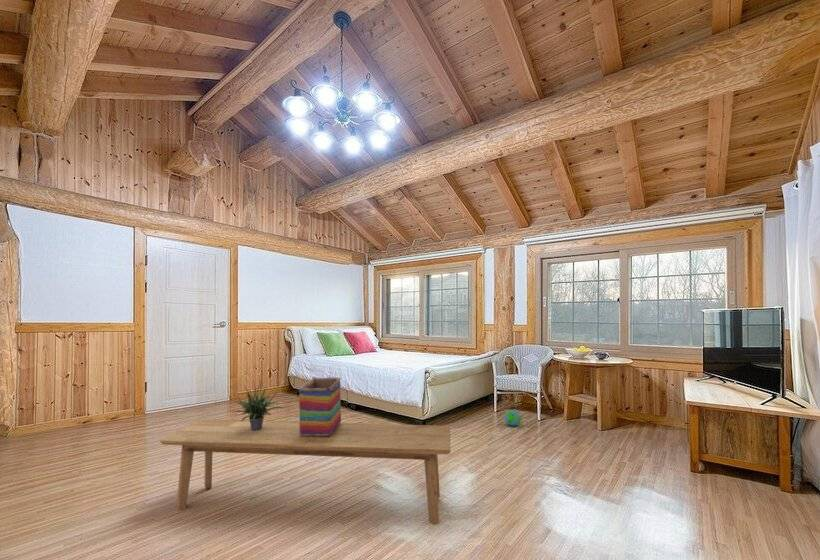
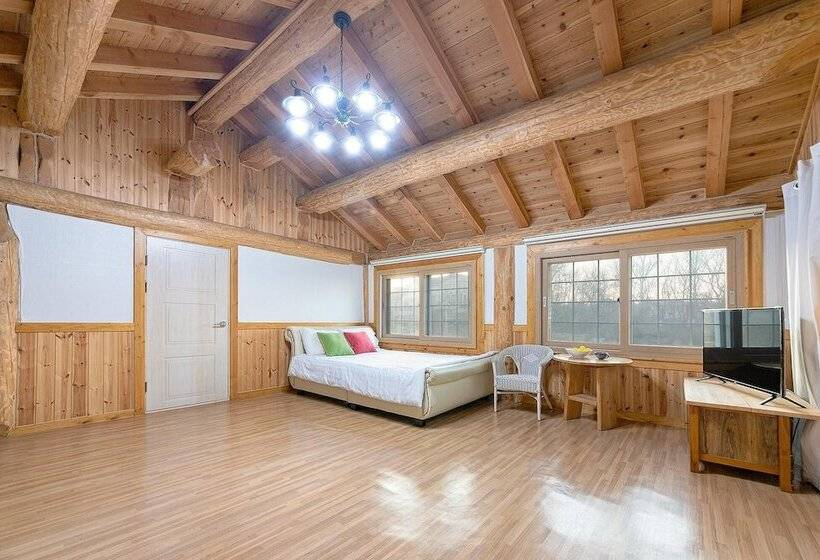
- potted plant (259, 402)
- bench (311, 455)
- decorative ball (512, 417)
- decorative box (320, 405)
